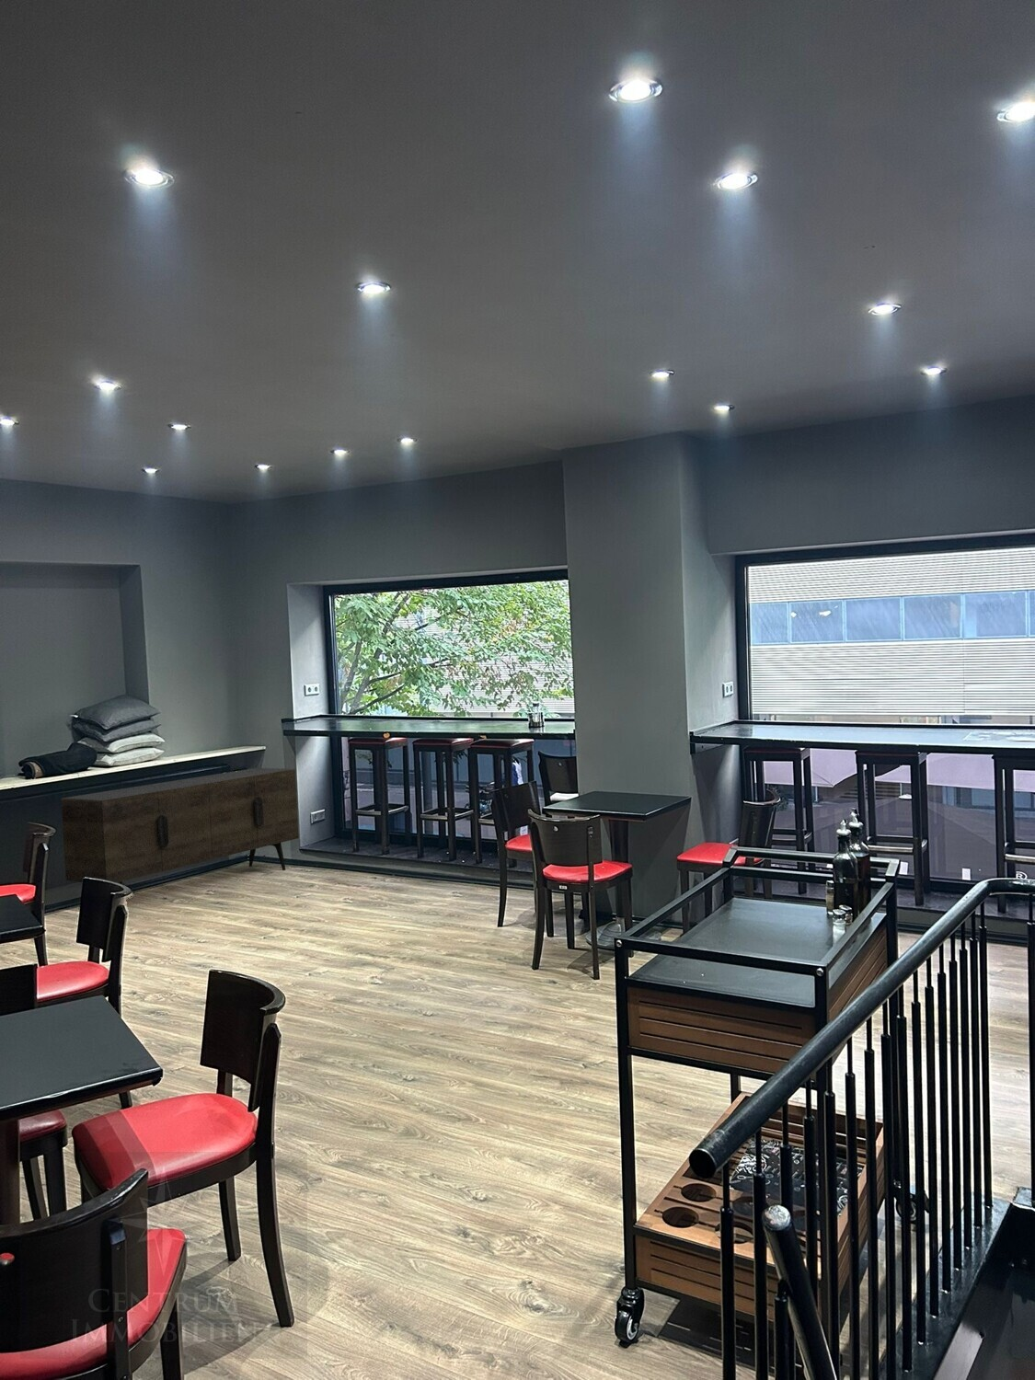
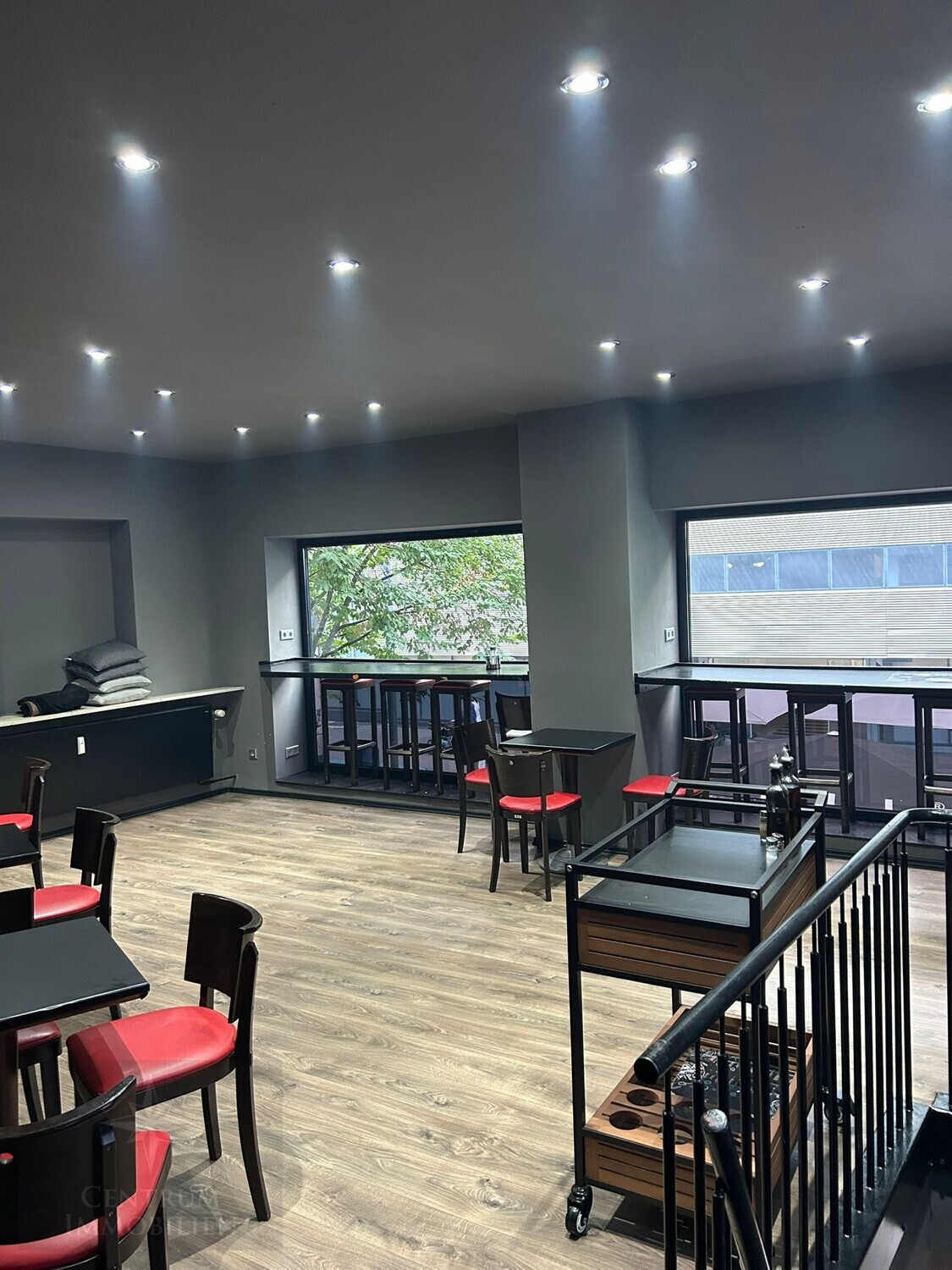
- sideboard (192, 836)
